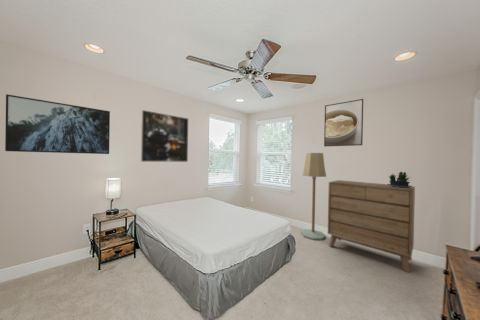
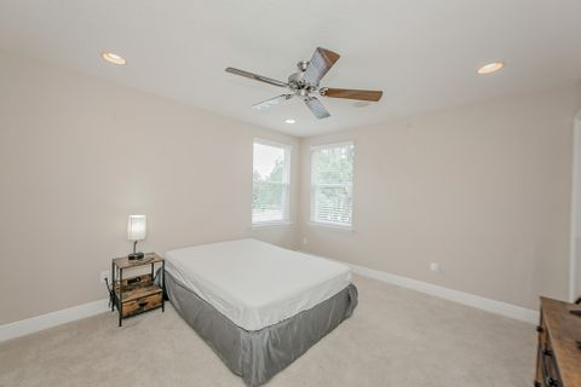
- potted plant (400, 179)
- dresser (368, 218)
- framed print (166, 138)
- floor lamp (313, 194)
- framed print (342, 124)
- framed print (64, 128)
